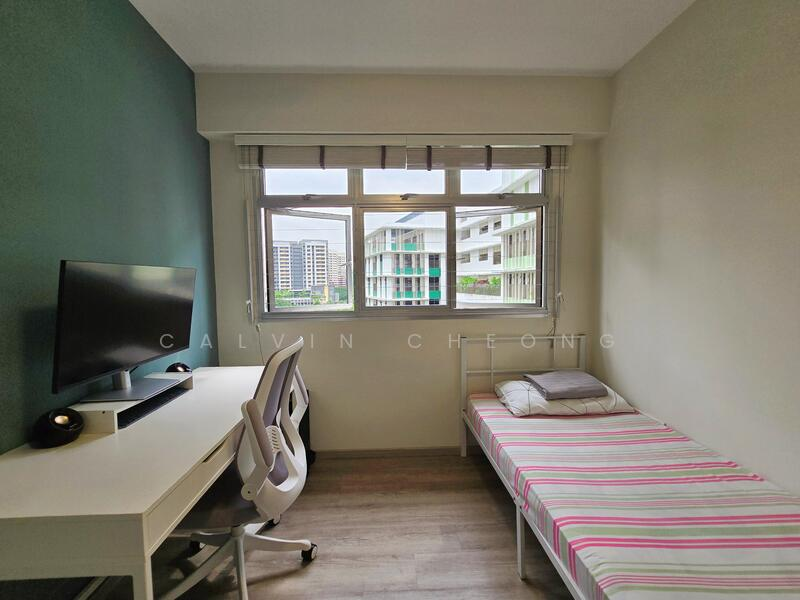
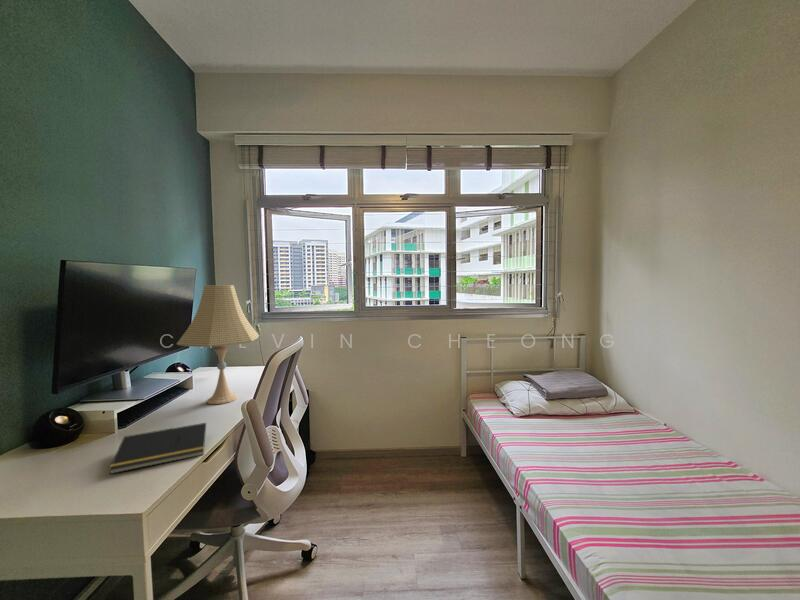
+ notepad (163, 445)
+ desk lamp (221, 342)
